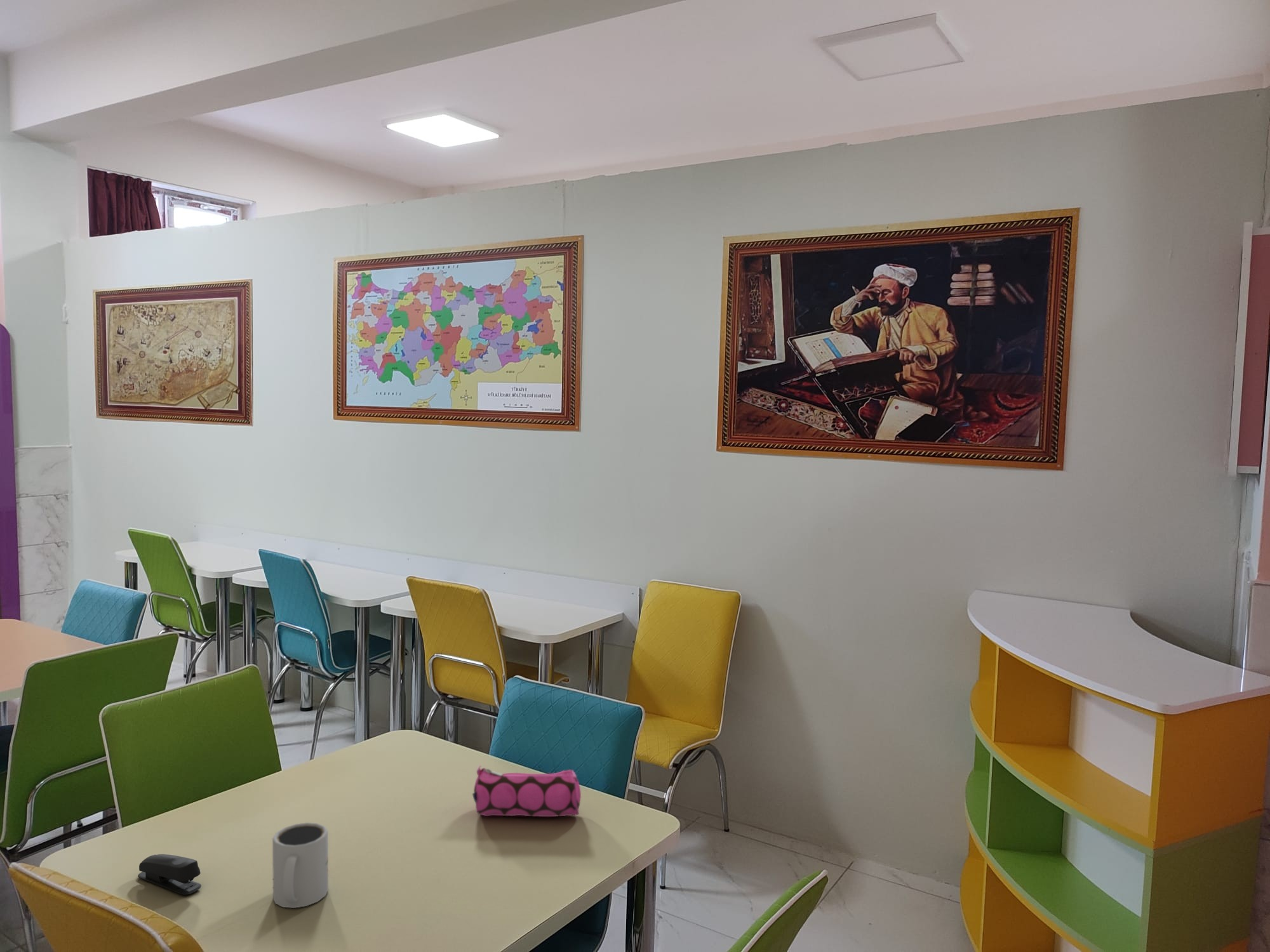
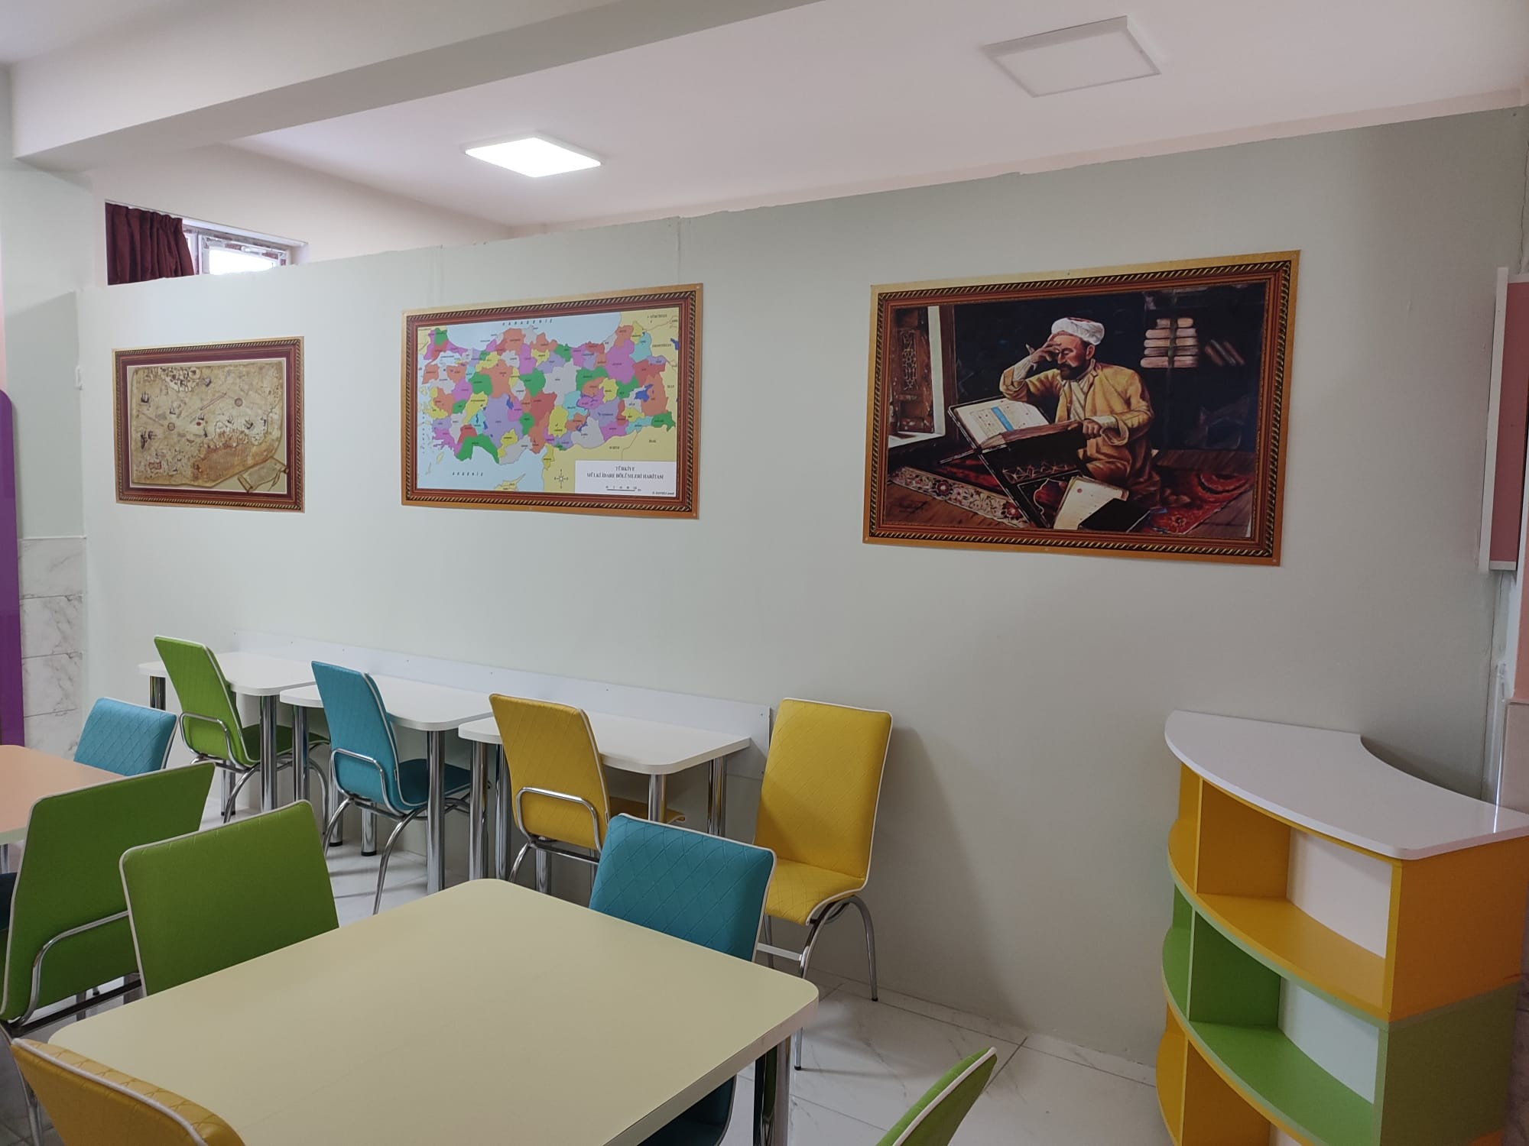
- stapler (169, 868)
- pencil case (527, 790)
- mug (298, 869)
